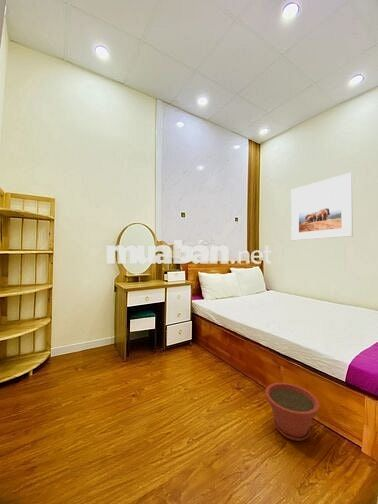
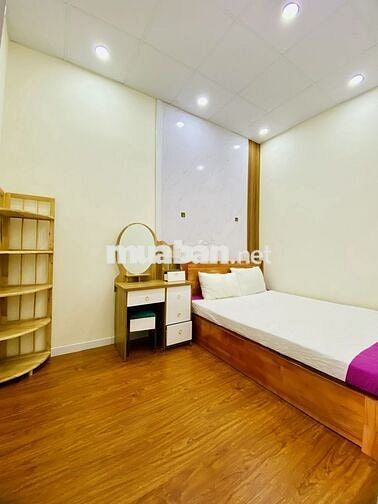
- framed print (318, 210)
- plant pot (291, 413)
